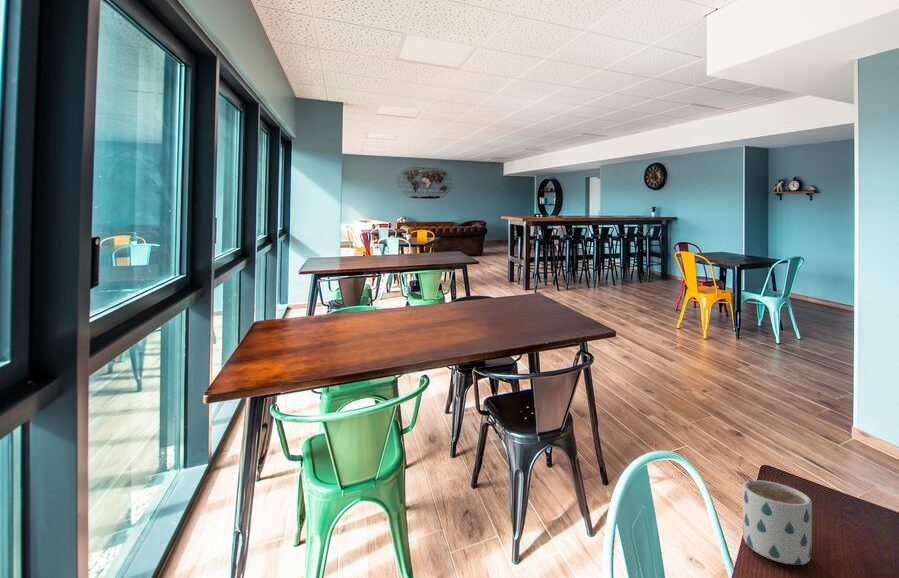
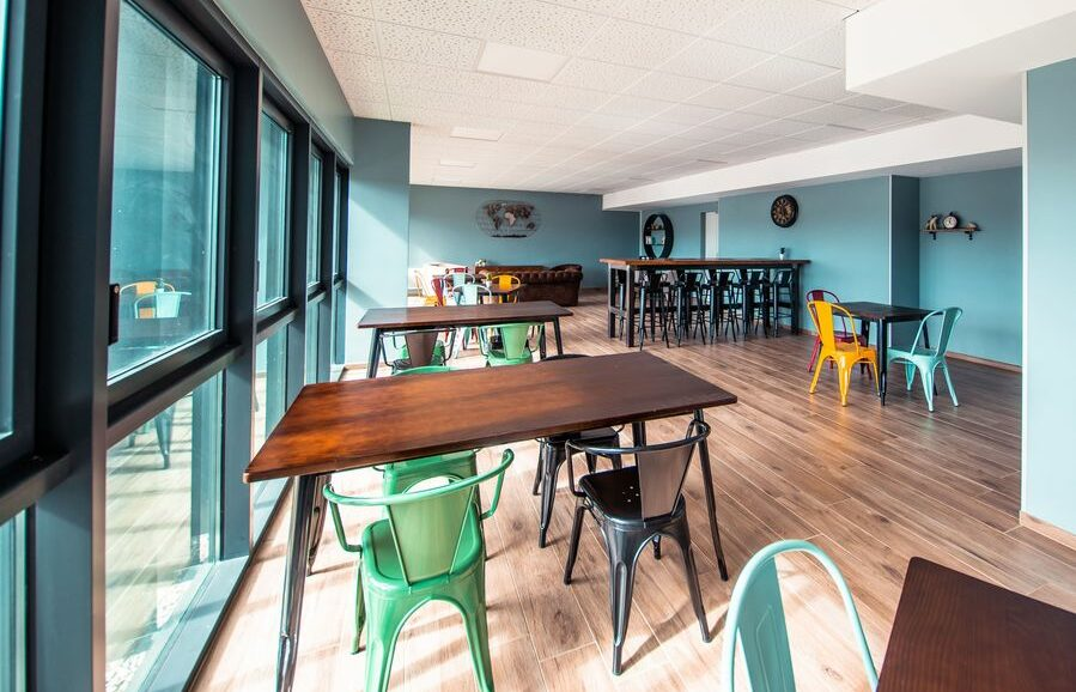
- mug (768, 514)
